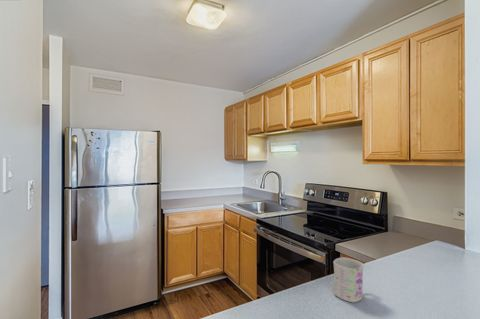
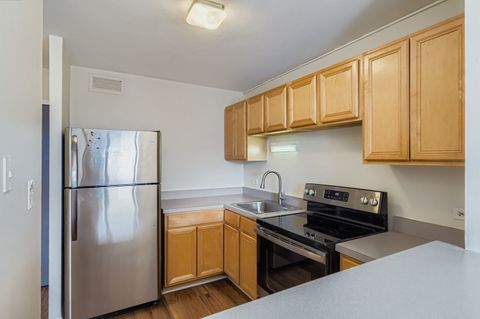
- mug (350, 277)
